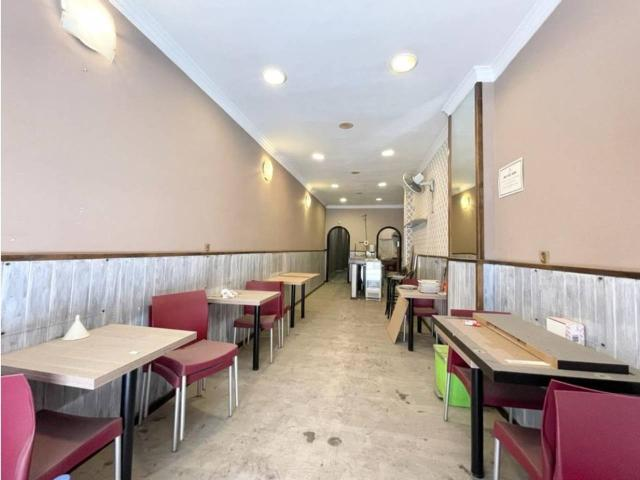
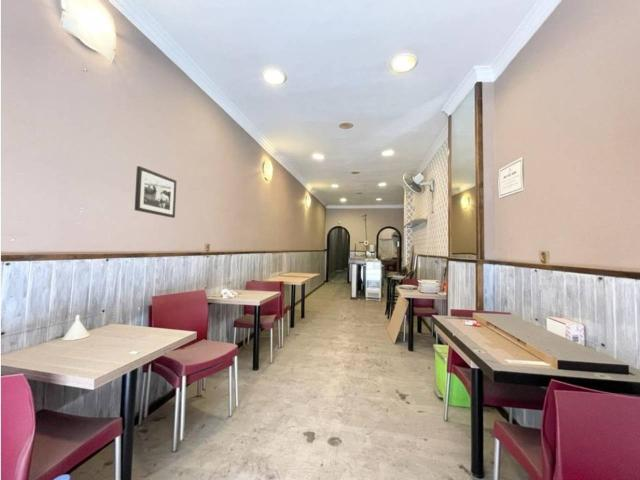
+ picture frame (157, 194)
